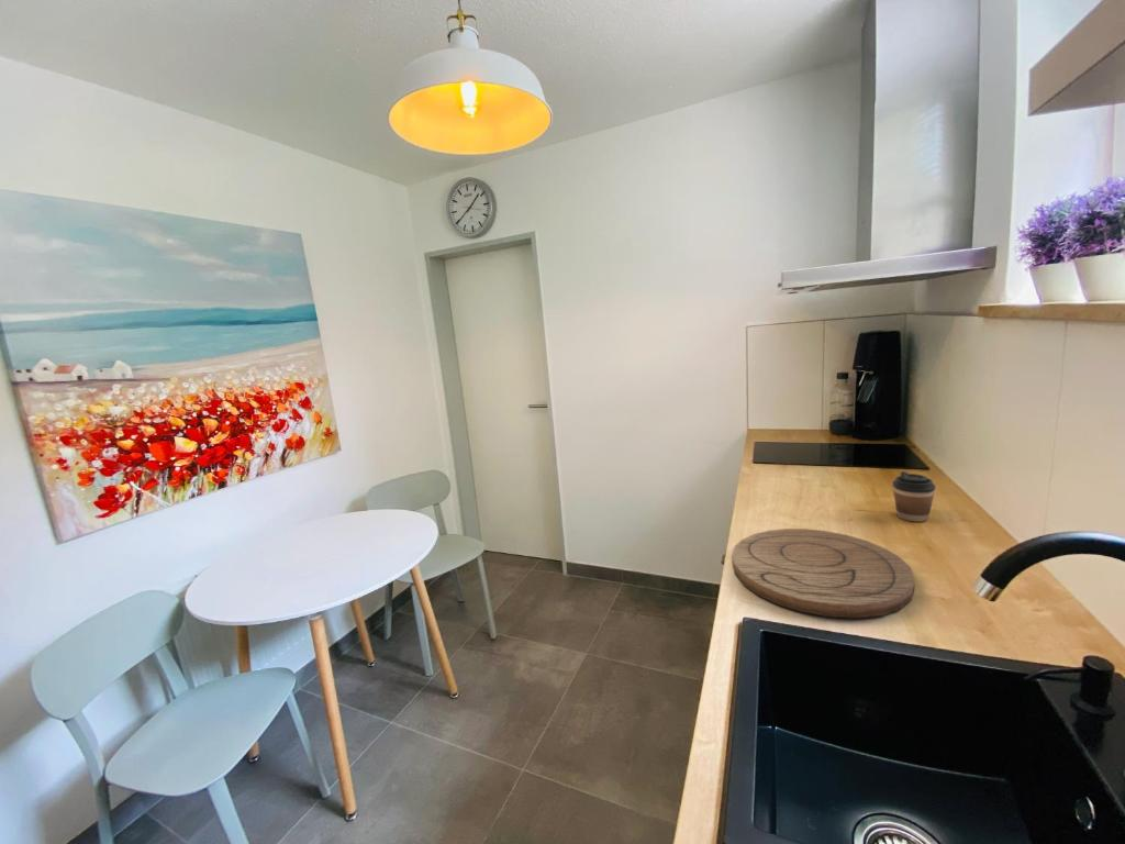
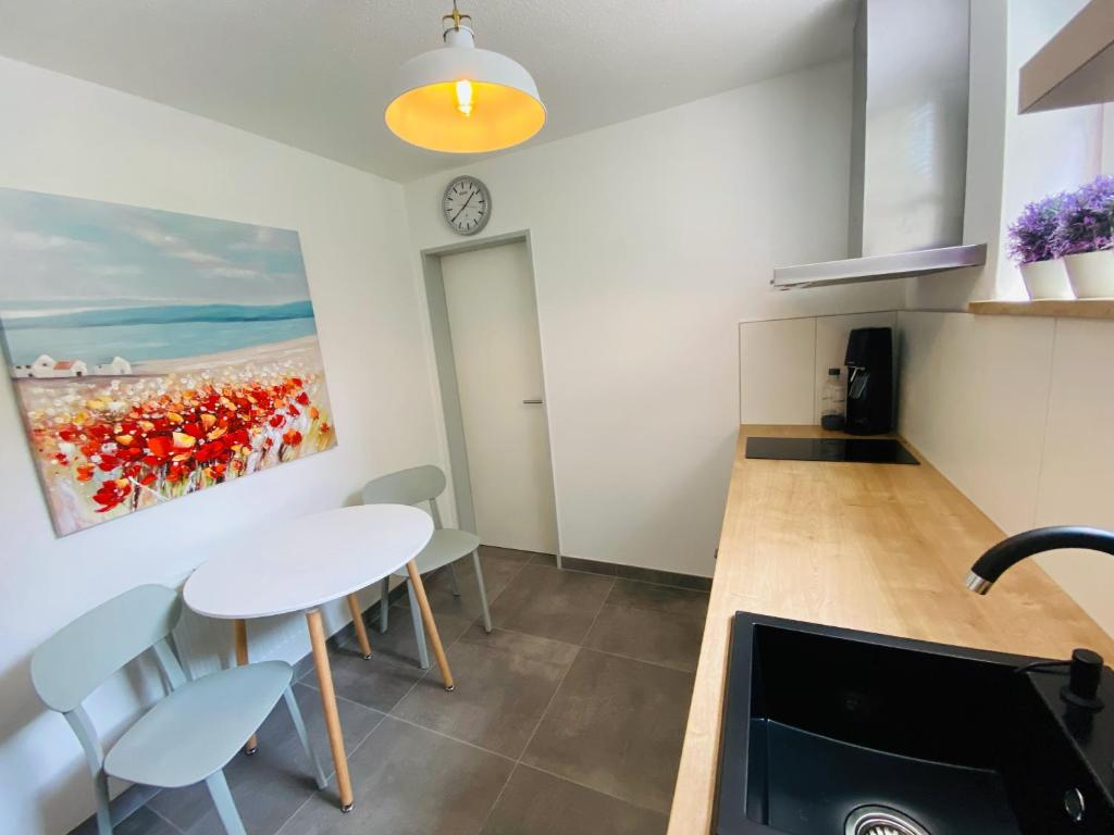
- cutting board (815, 566)
- coffee cup (913, 495)
